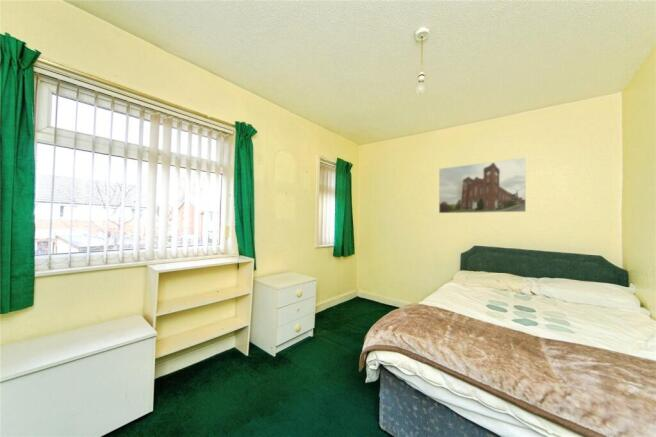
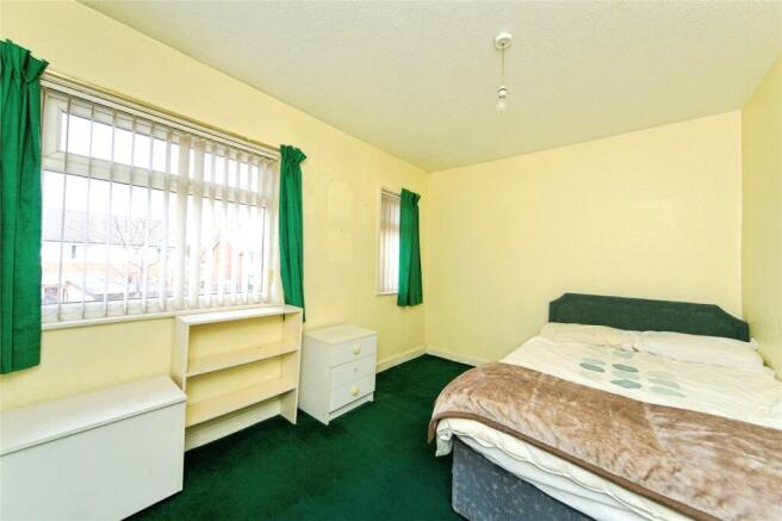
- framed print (478, 188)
